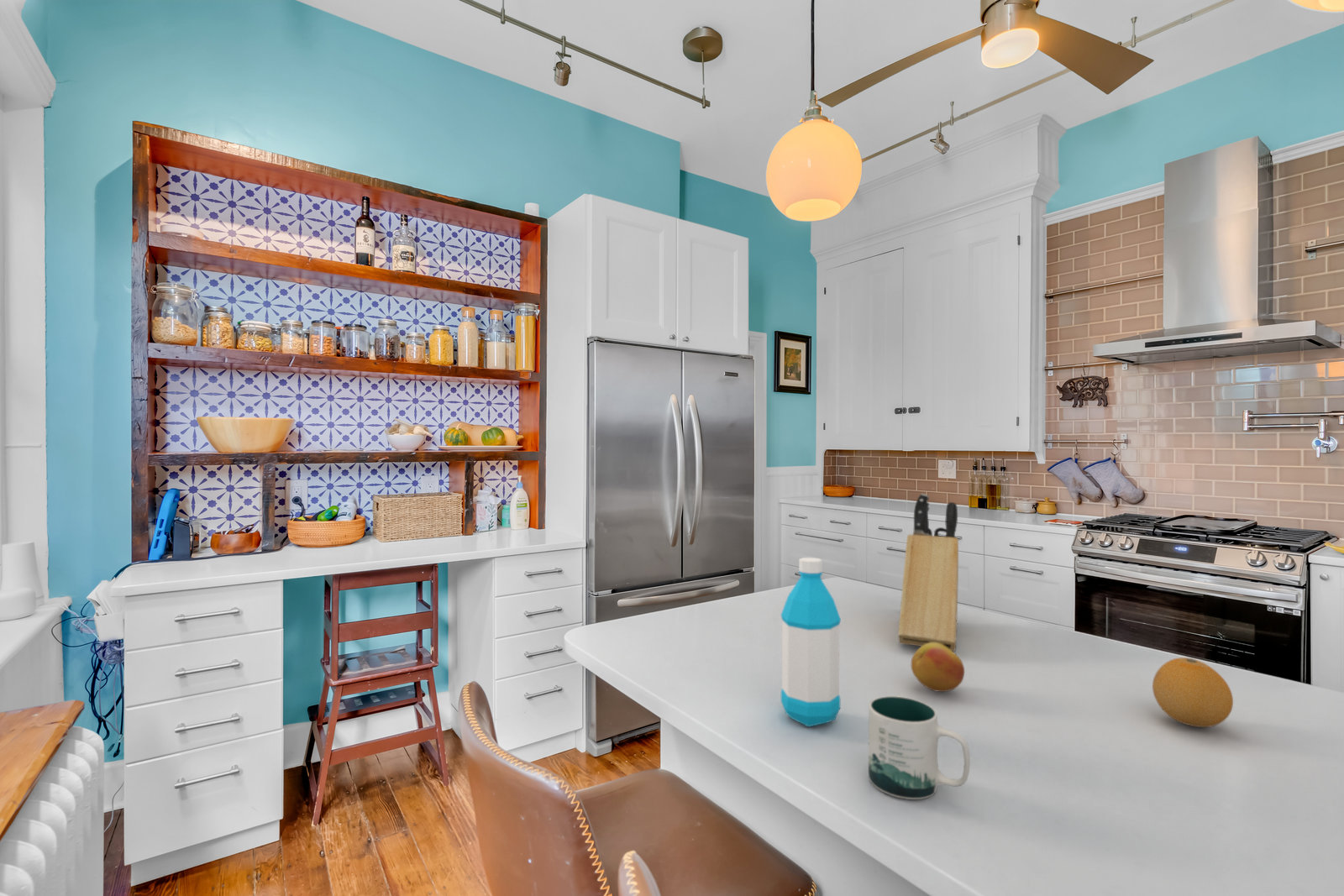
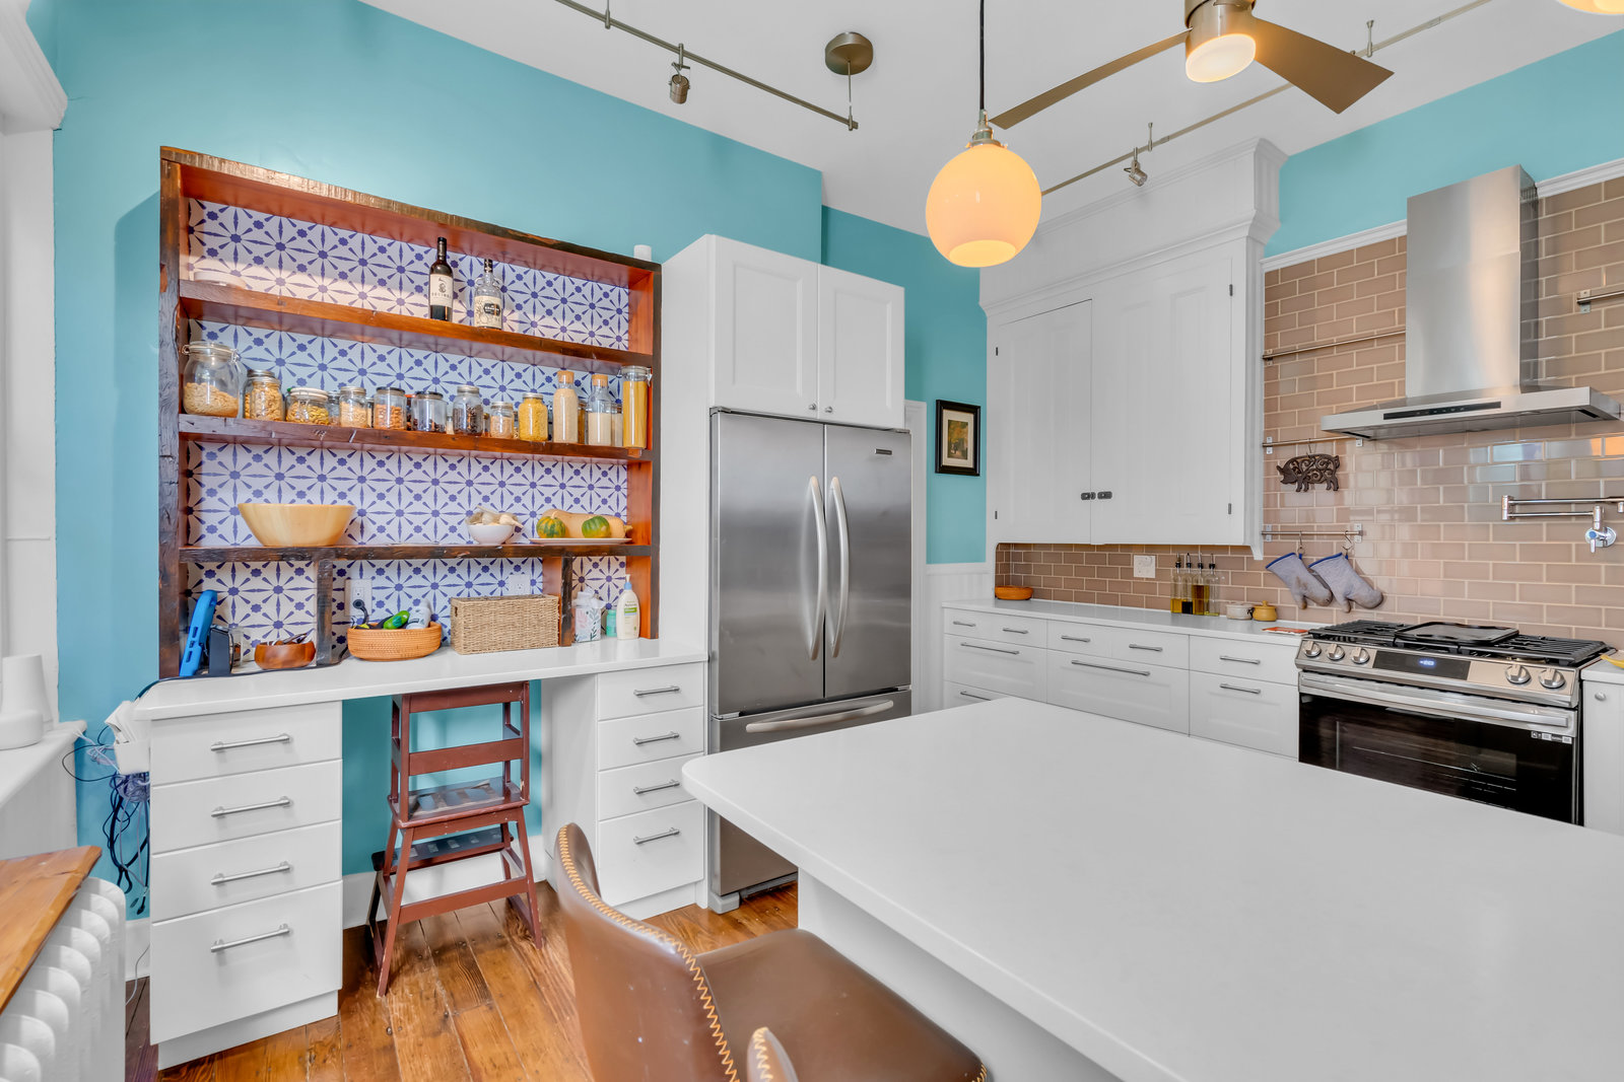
- knife block (931, 563)
- water bottle (810, 638)
- mug (917, 749)
- fruit (937, 668)
- fruit (1191, 692)
